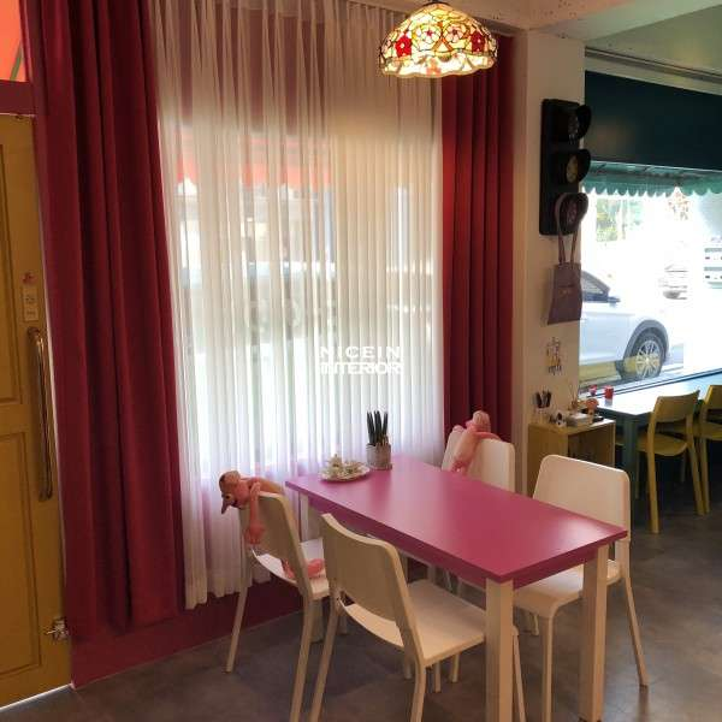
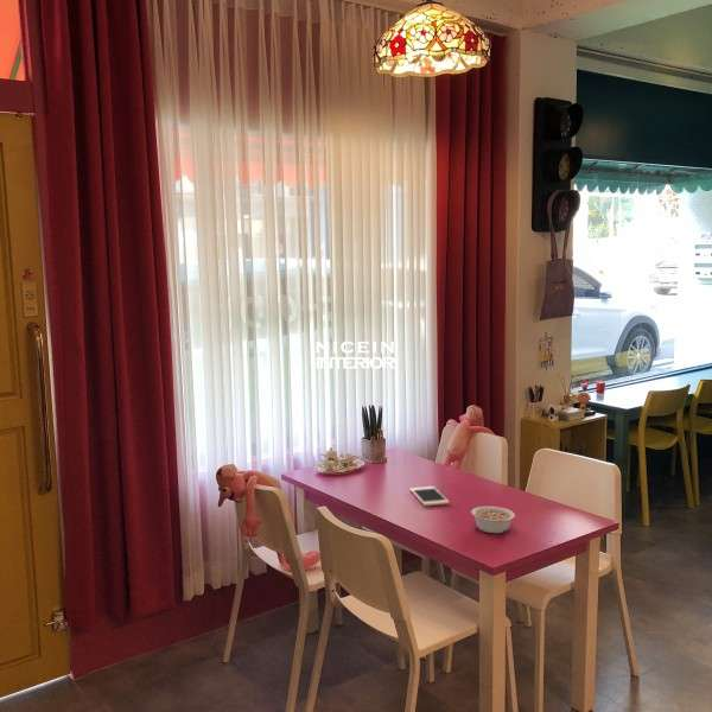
+ cell phone (428, 495)
+ legume (494, 519)
